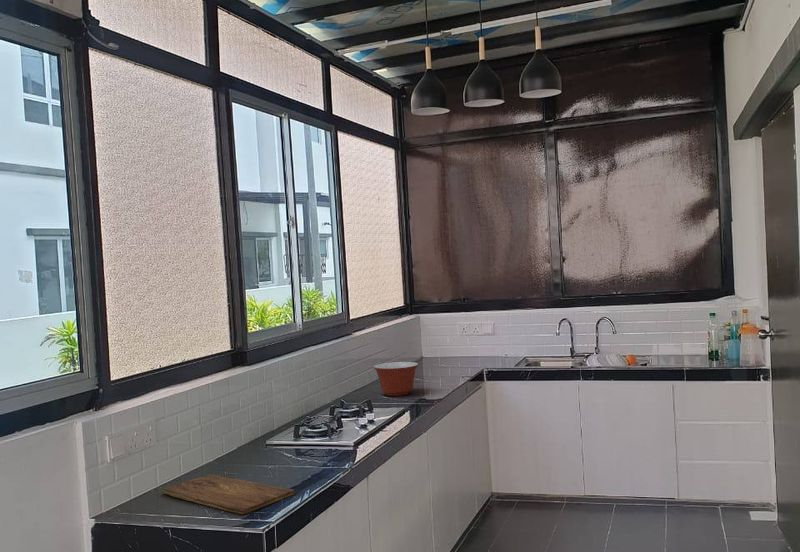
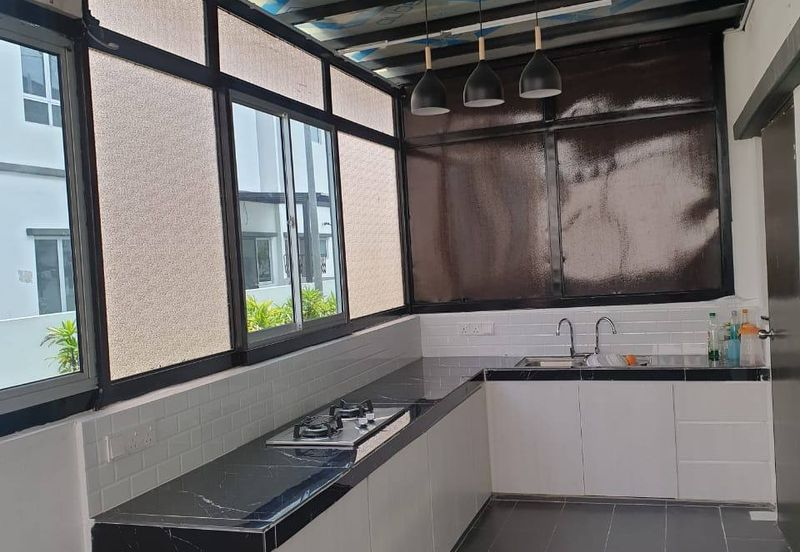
- mixing bowl (396, 379)
- cutting board (225, 492)
